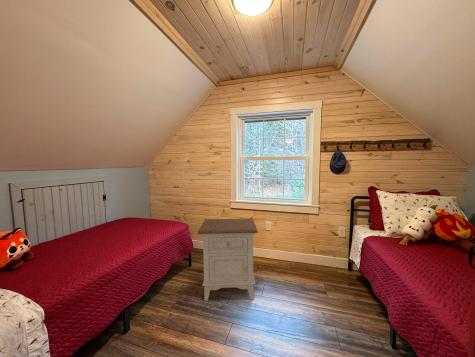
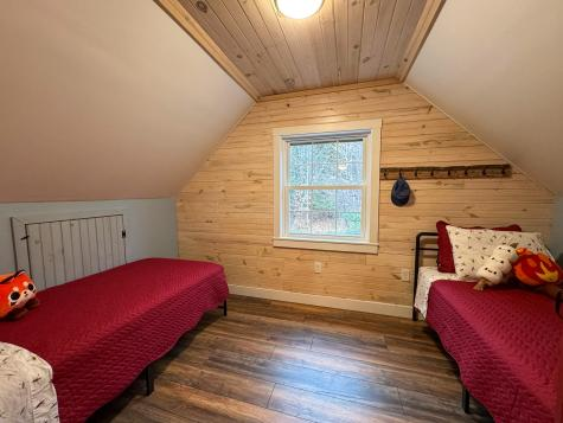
- nightstand (228, 257)
